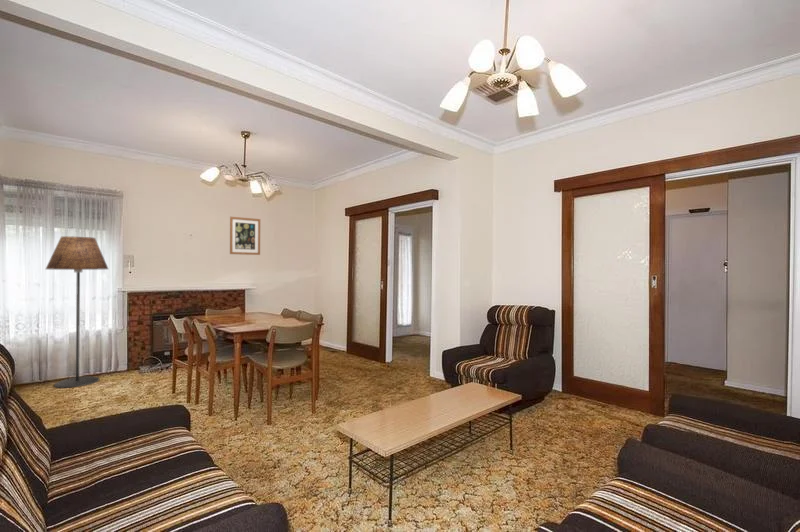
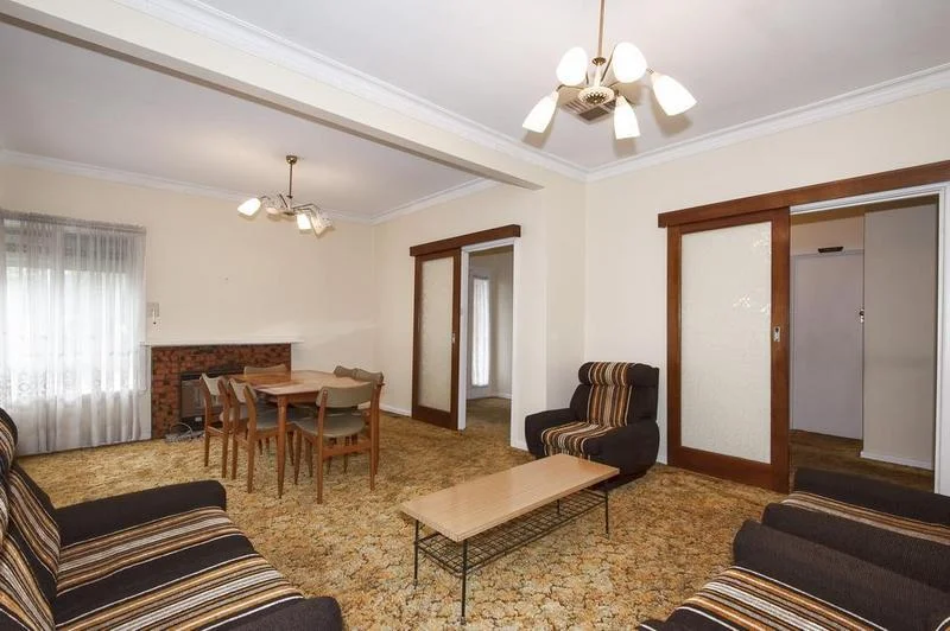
- floor lamp (78, 310)
- wall art (245, 236)
